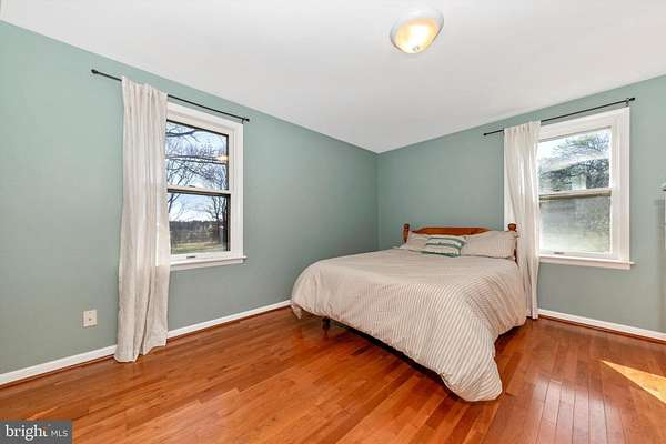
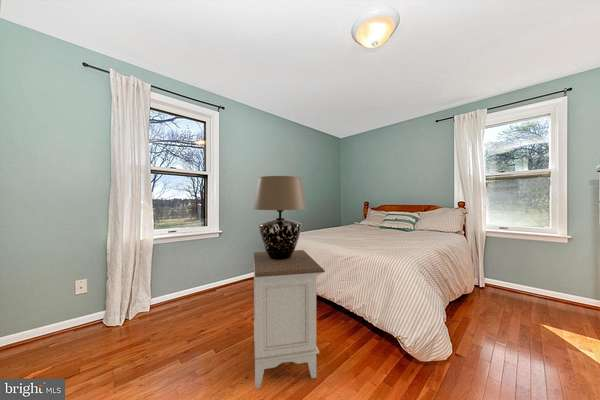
+ nightstand (284, 307)
+ table lamp (280, 217)
